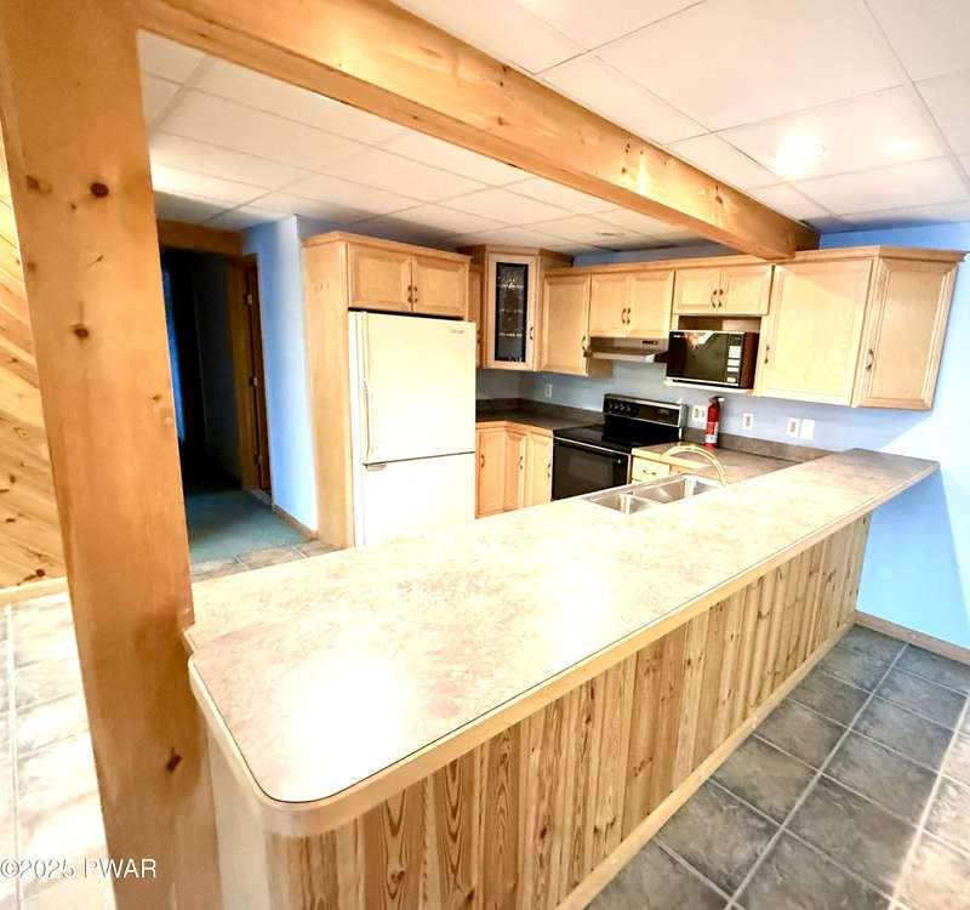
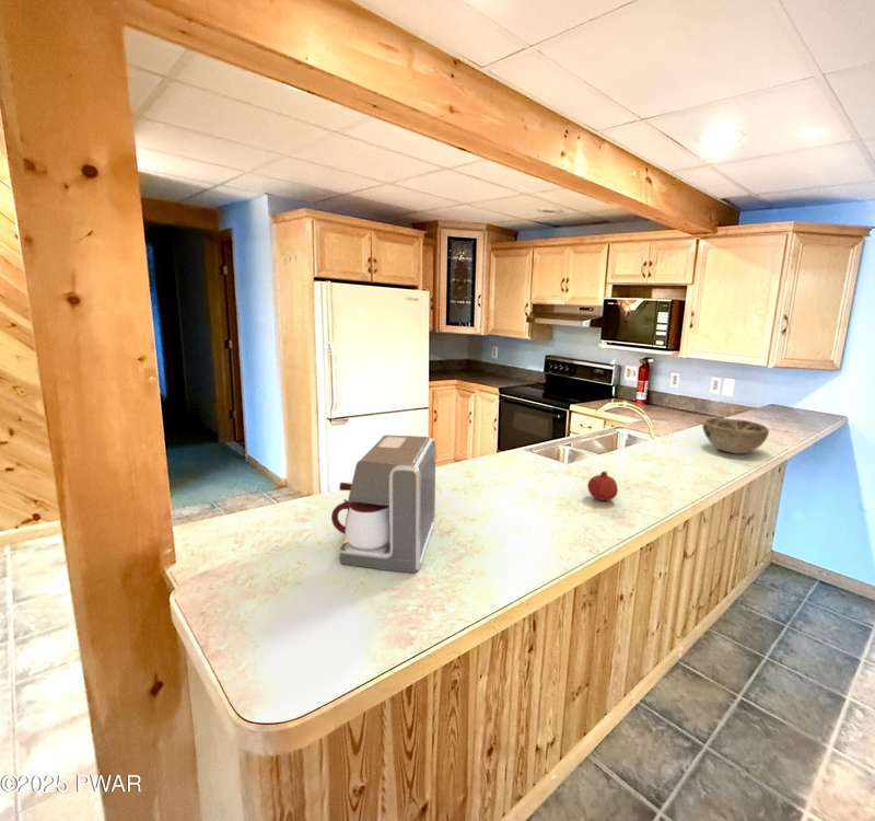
+ decorative bowl (733, 437)
+ fruit (603, 485)
+ coffee maker (393, 496)
